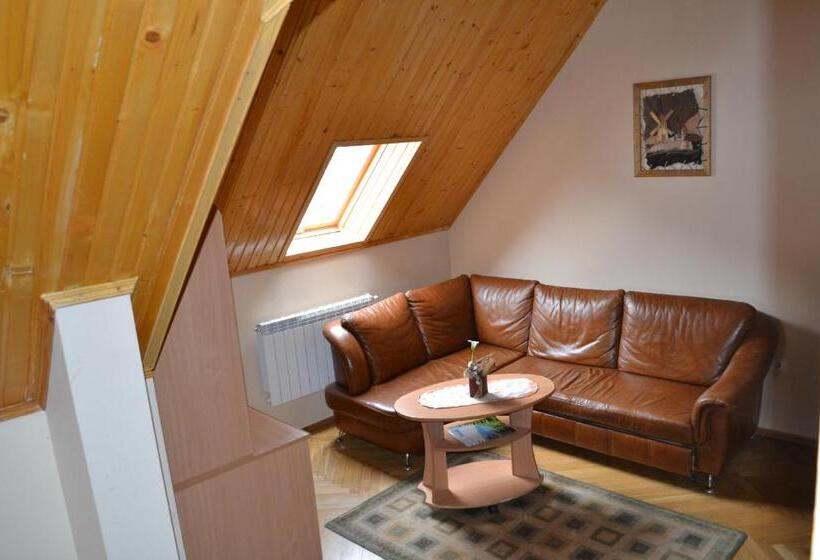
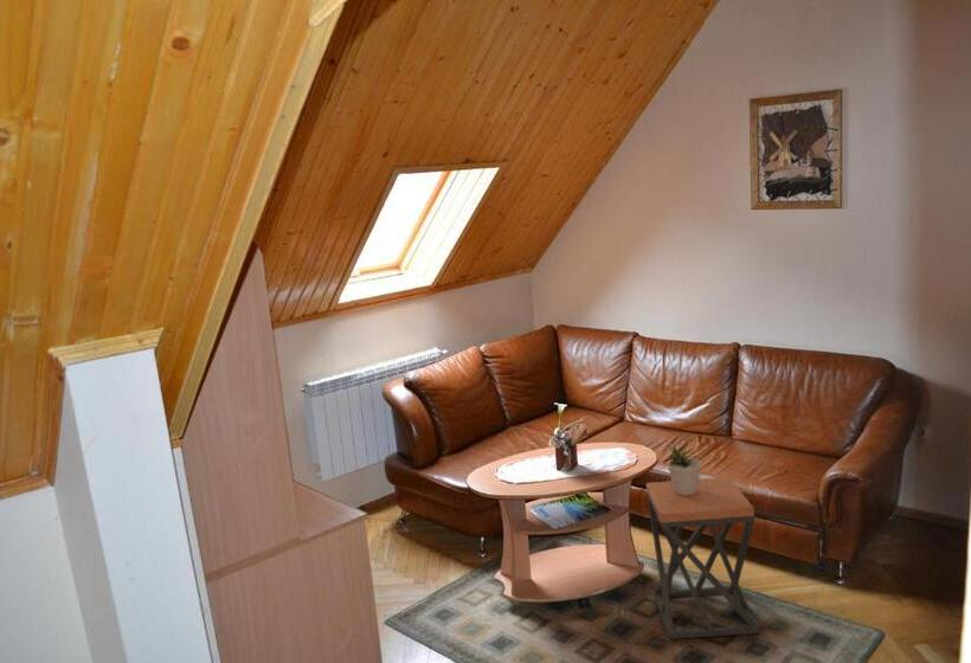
+ stool (696, 558)
+ potted plant (683, 466)
